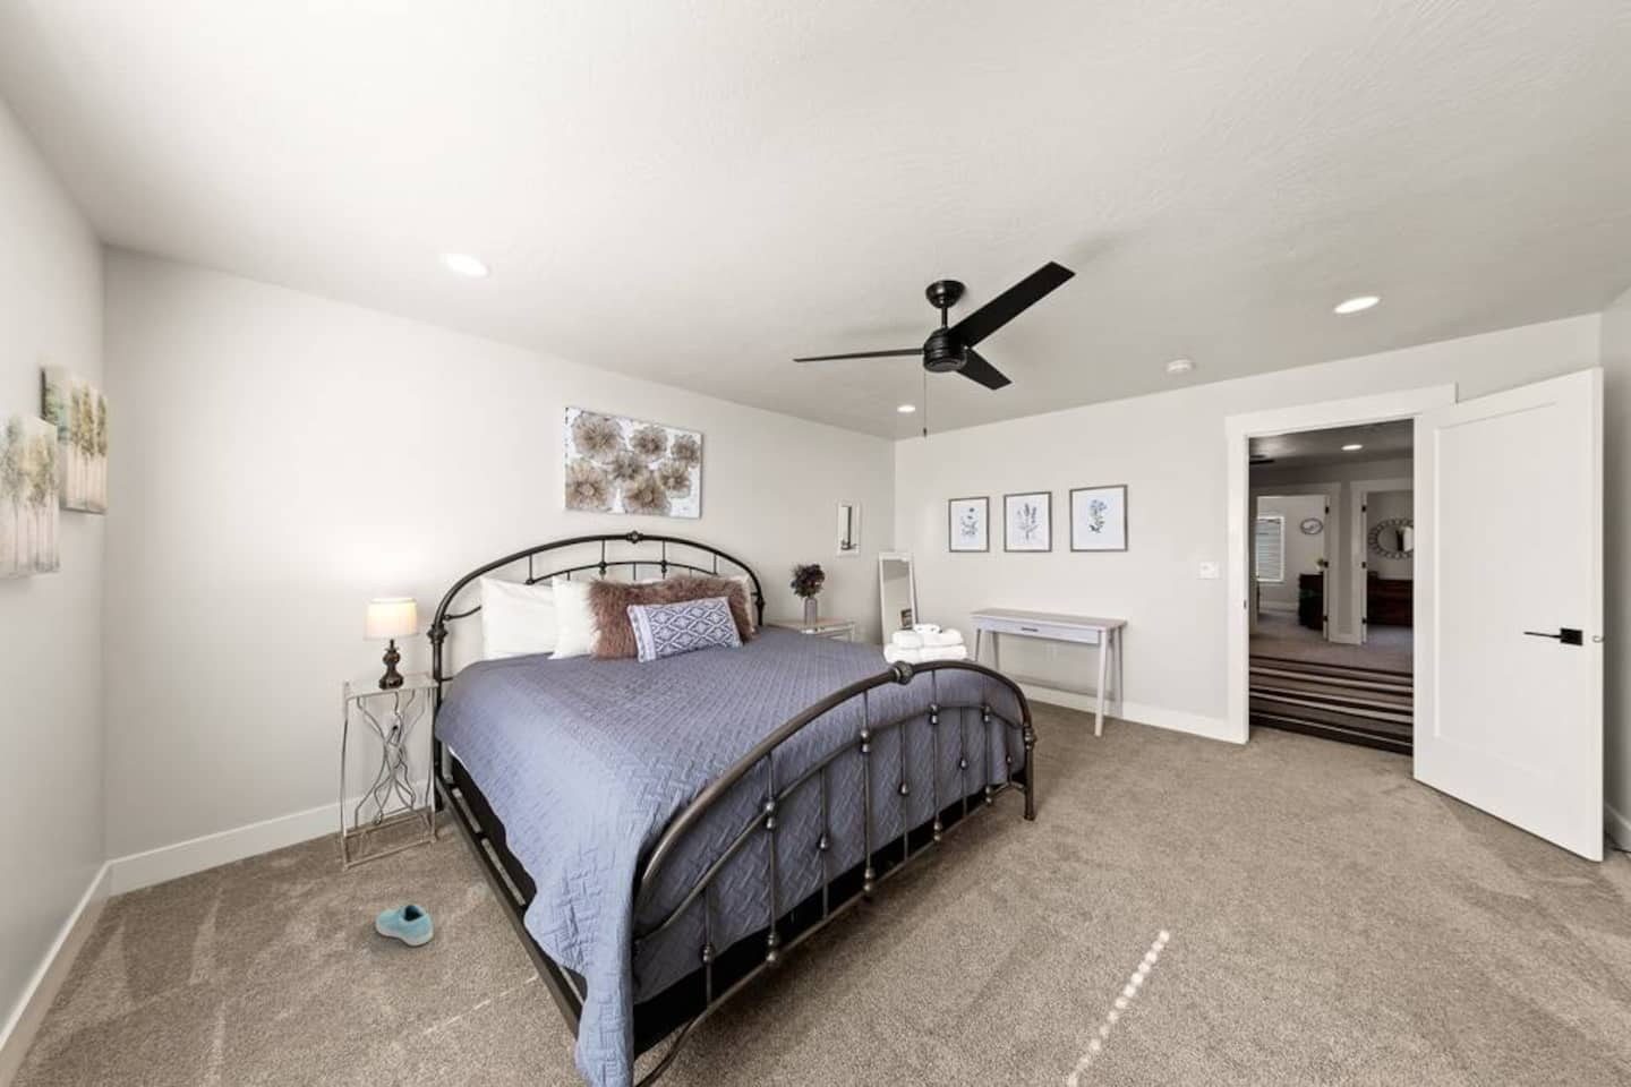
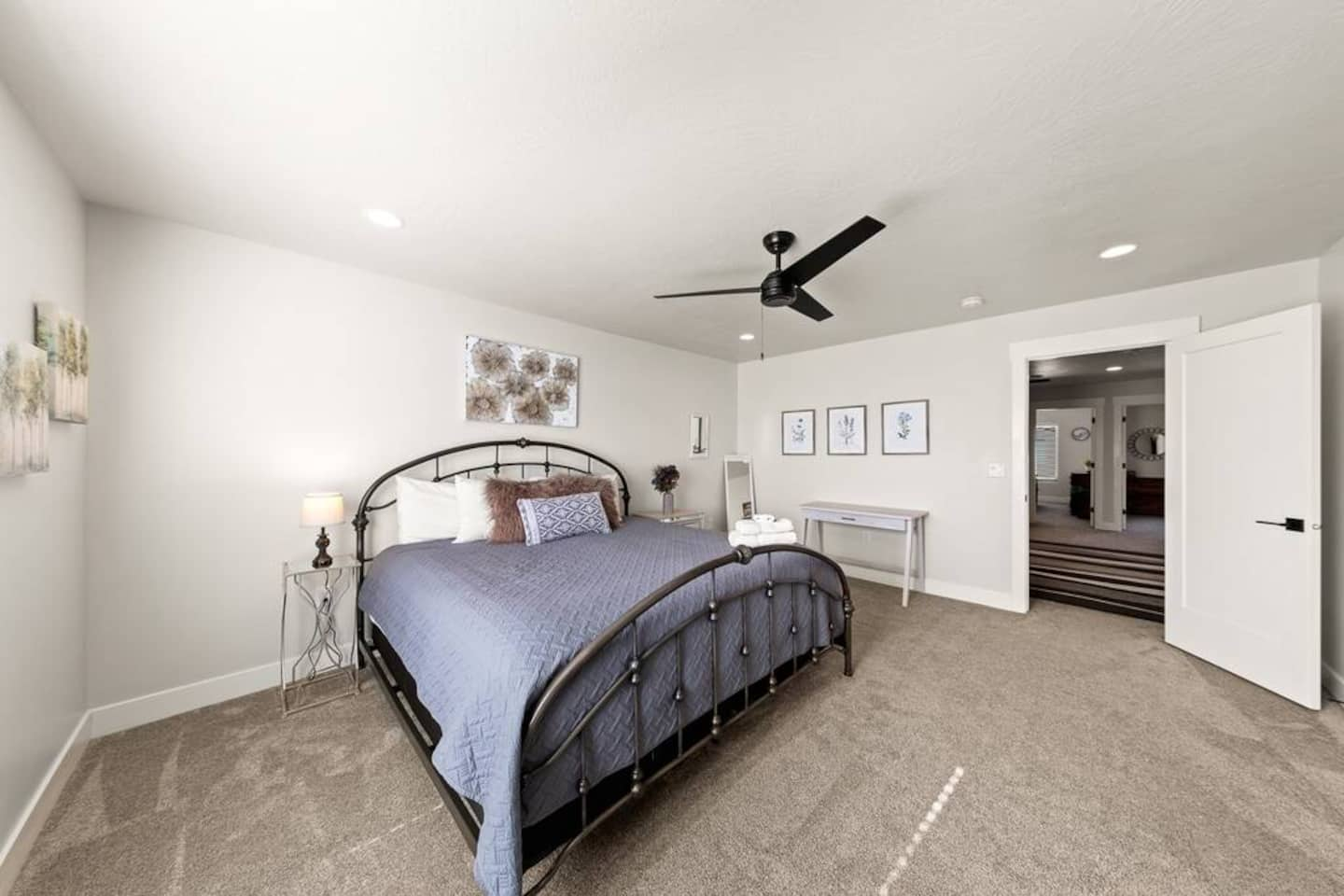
- sneaker (405, 916)
